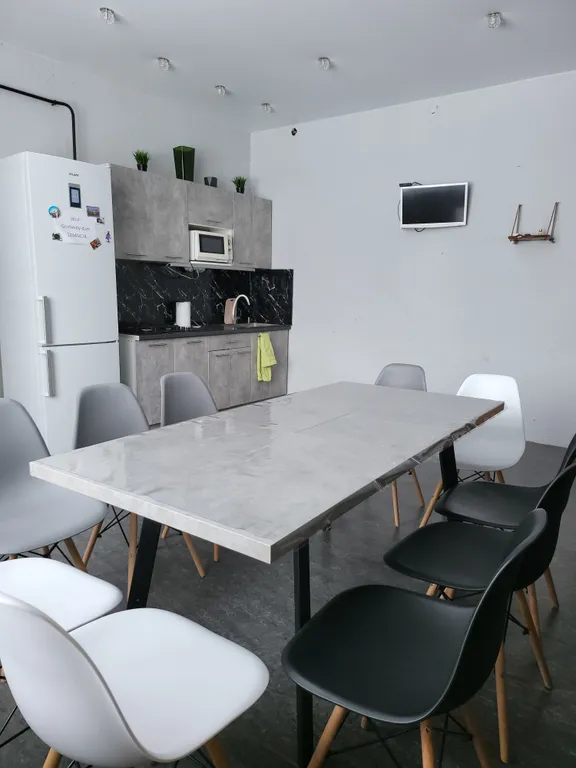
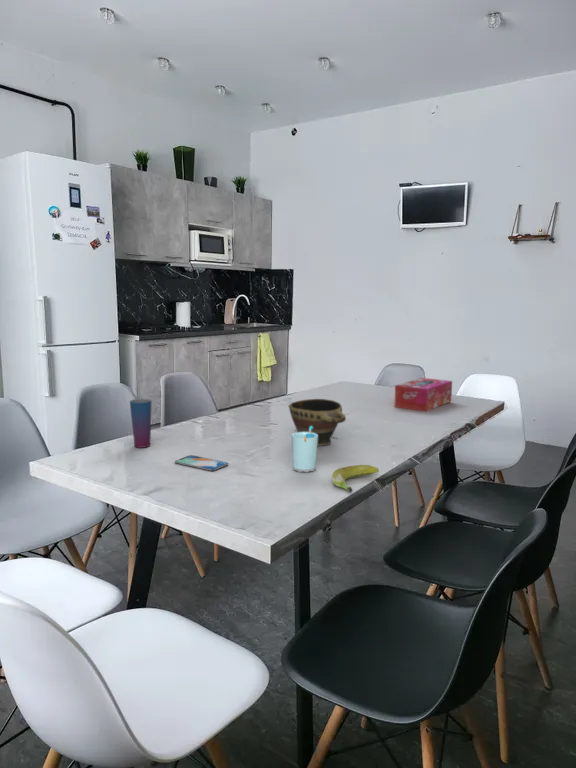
+ bowl (316, 423)
+ cup (141, 423)
+ smartphone (201, 462)
+ cup (304, 448)
+ tissue box (424, 393)
+ banana (352, 475)
